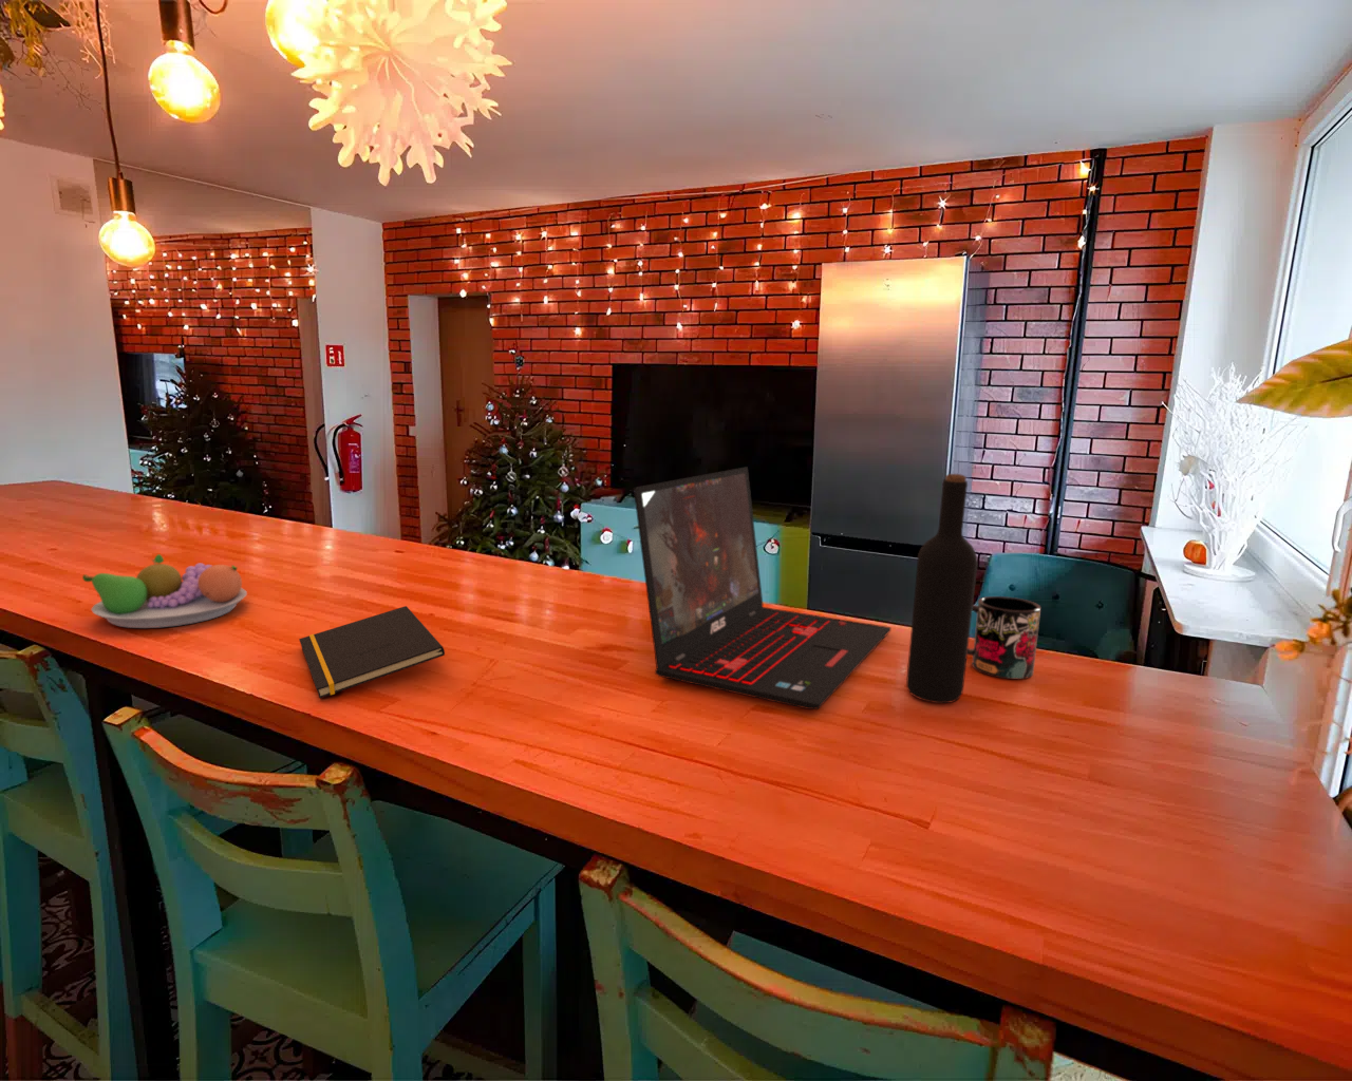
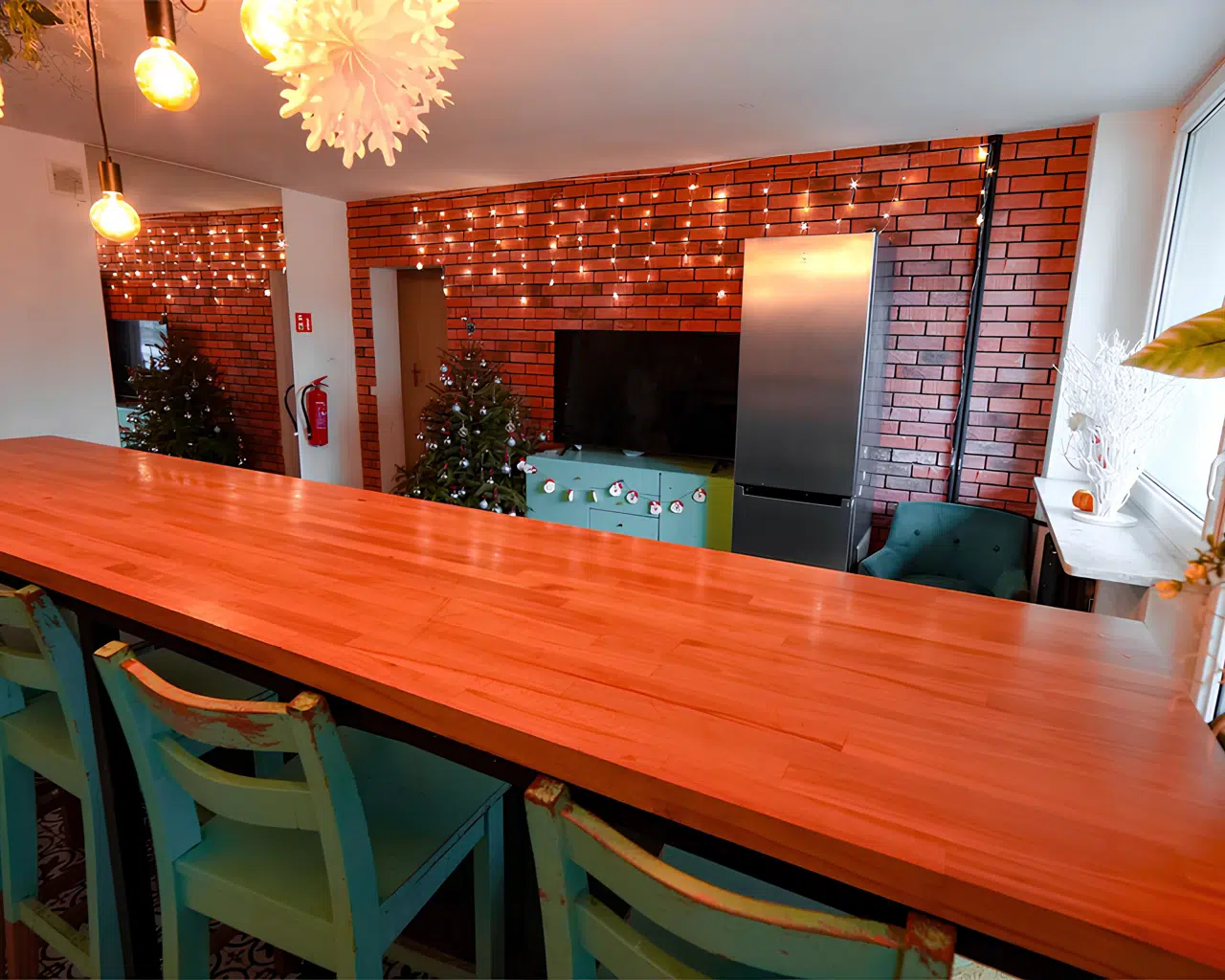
- wine bottle (944, 588)
- mug (992, 633)
- laptop (758, 569)
- notepad (368, 646)
- fruit bowl (166, 587)
